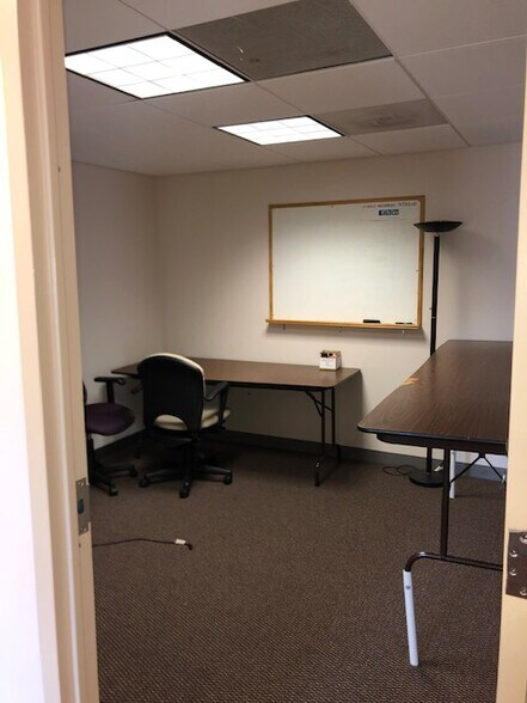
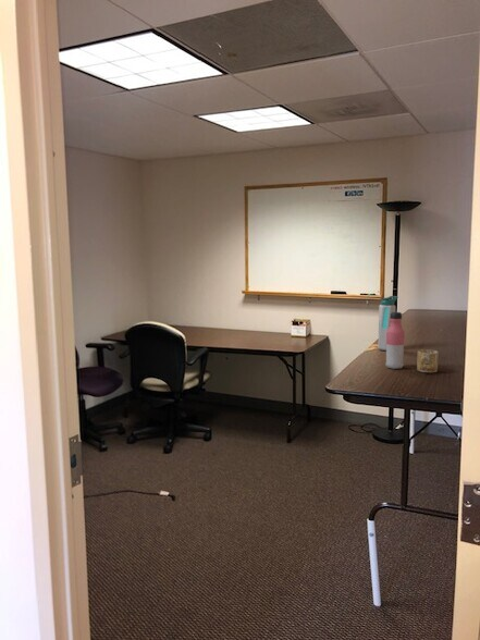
+ water bottle (395, 340)
+ water bottle (387, 322)
+ mug (426, 361)
